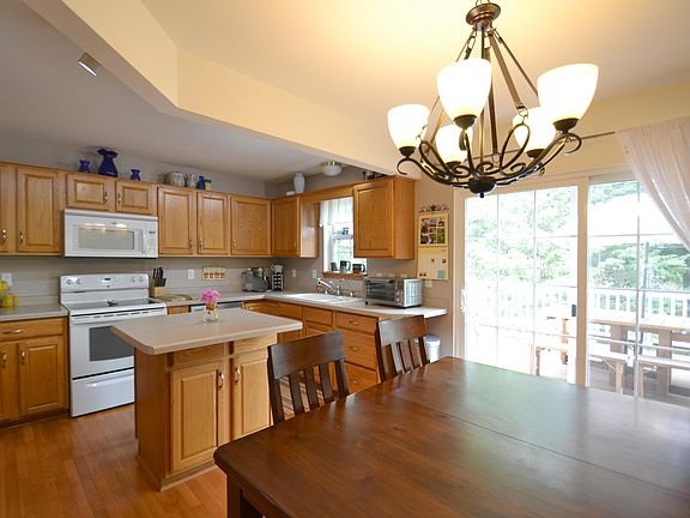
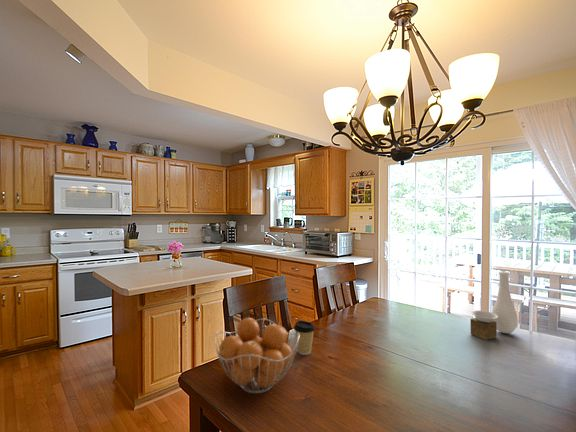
+ vase (495, 303)
+ fruit basket (257, 352)
+ coffee cup (304, 337)
